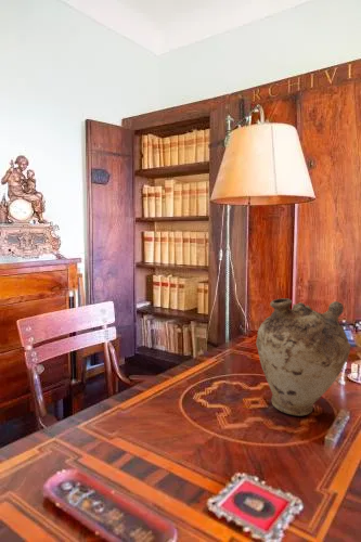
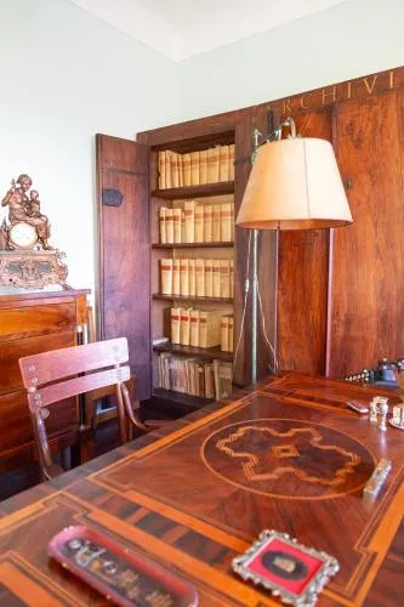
- vase (300, 354)
